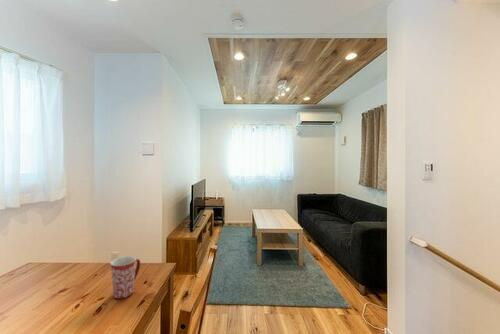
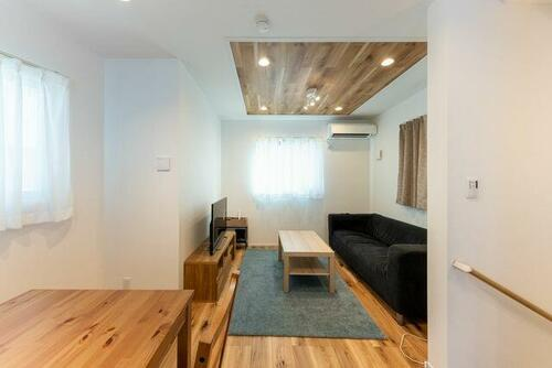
- mug (127, 275)
